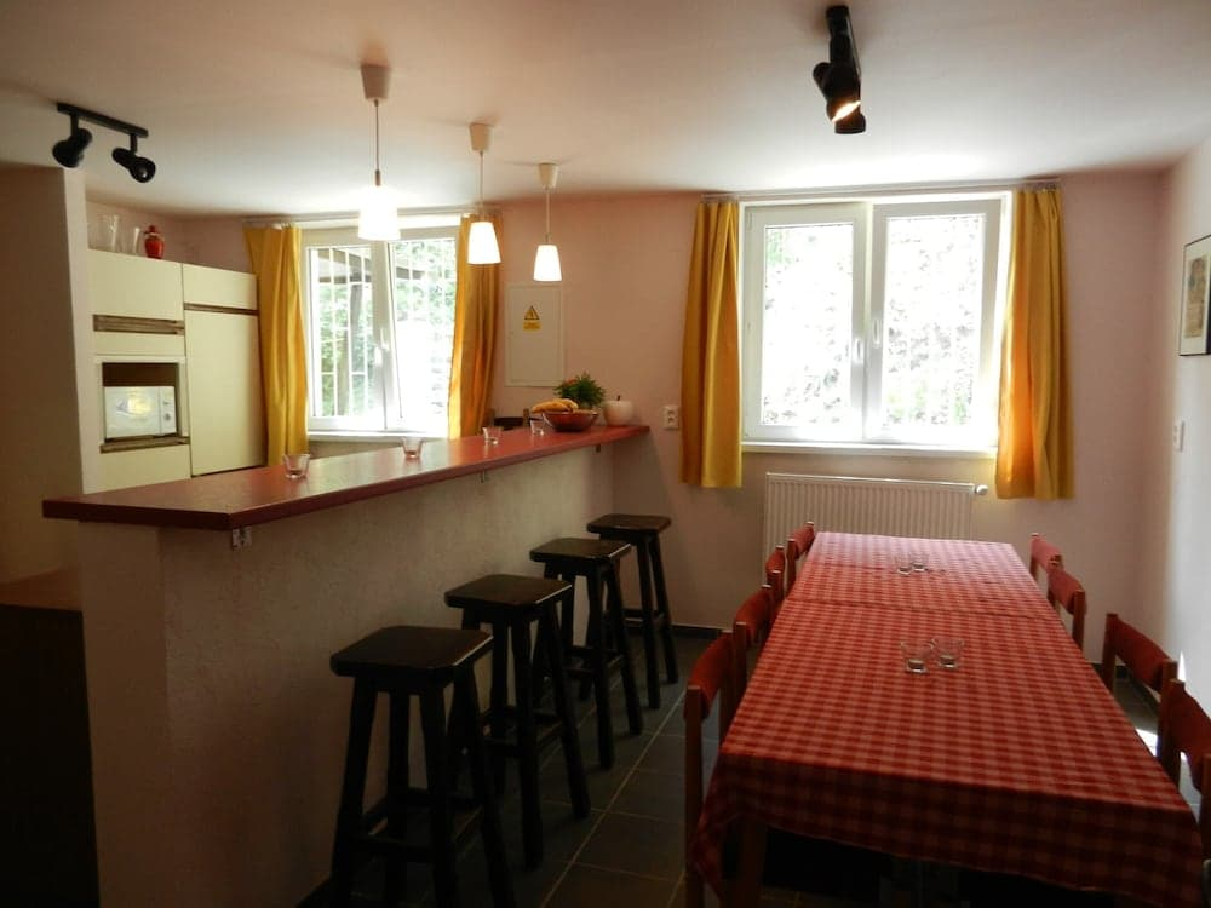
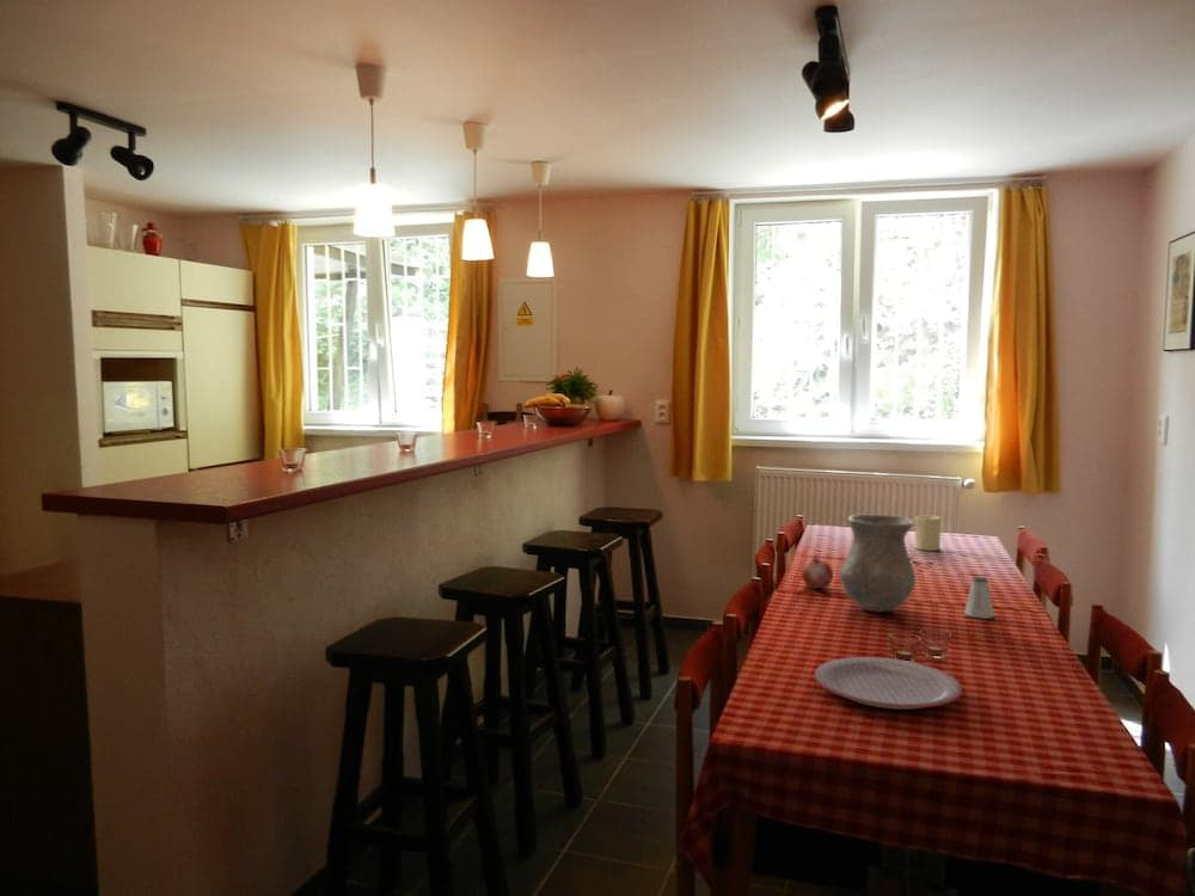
+ fruit (816, 570)
+ plate (885, 685)
+ vase (877, 563)
+ candle (926, 532)
+ saltshaker (979, 596)
